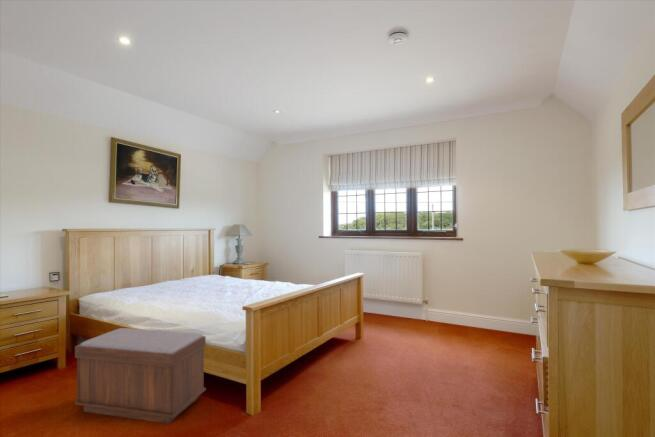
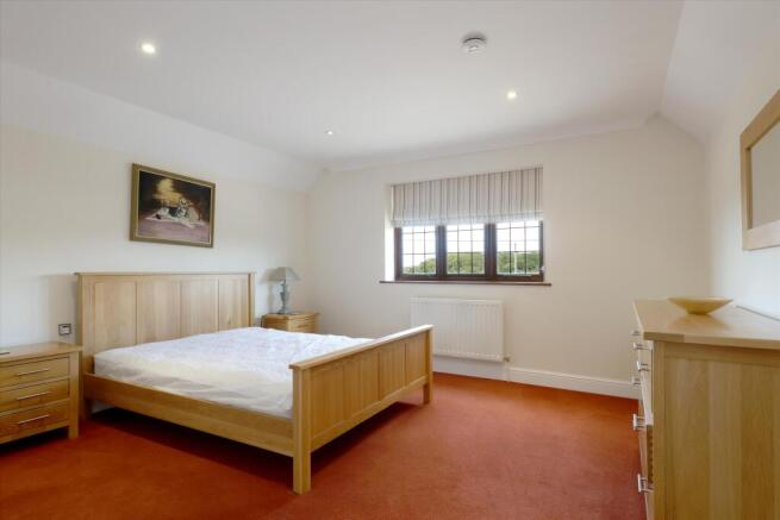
- bench (143, 370)
